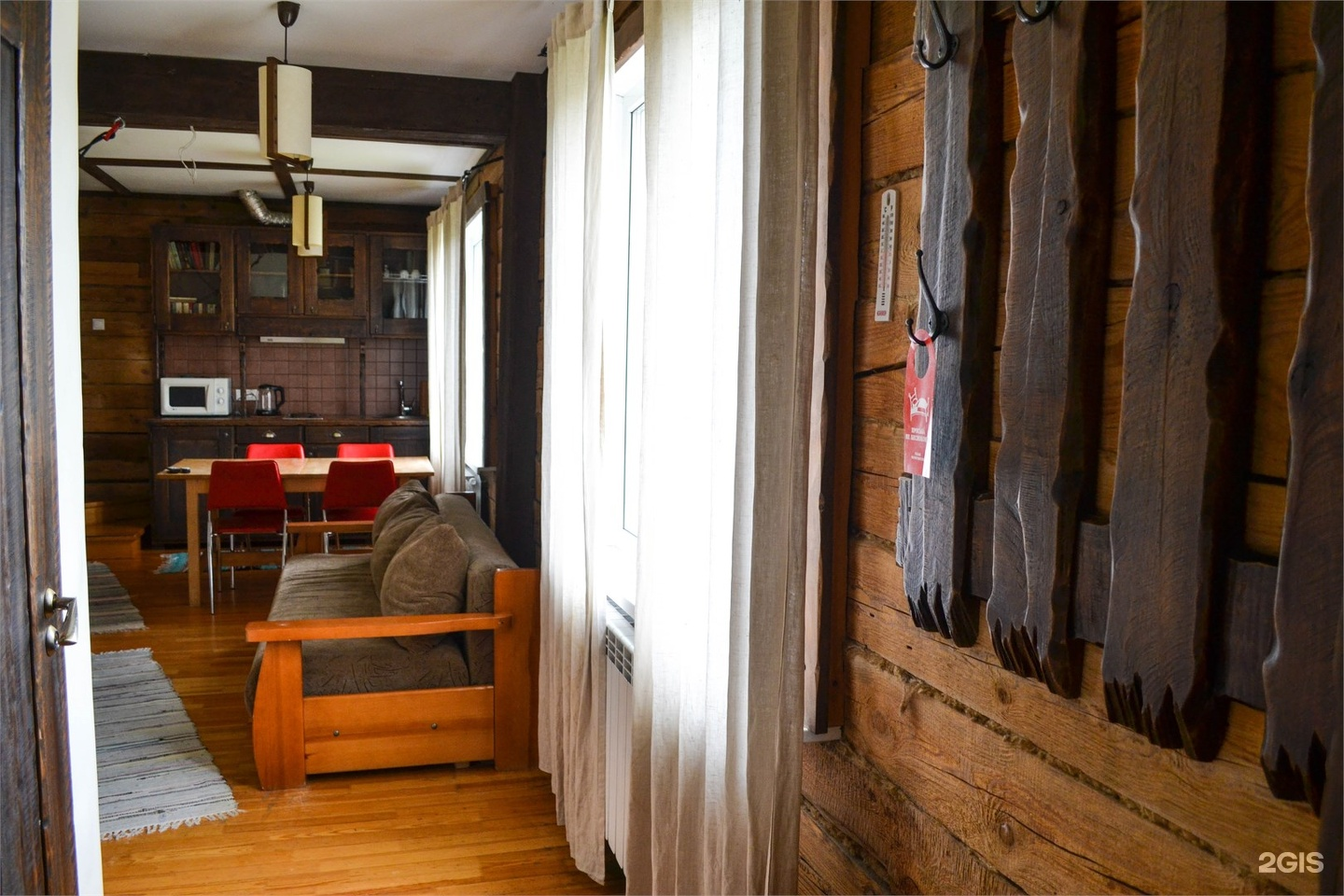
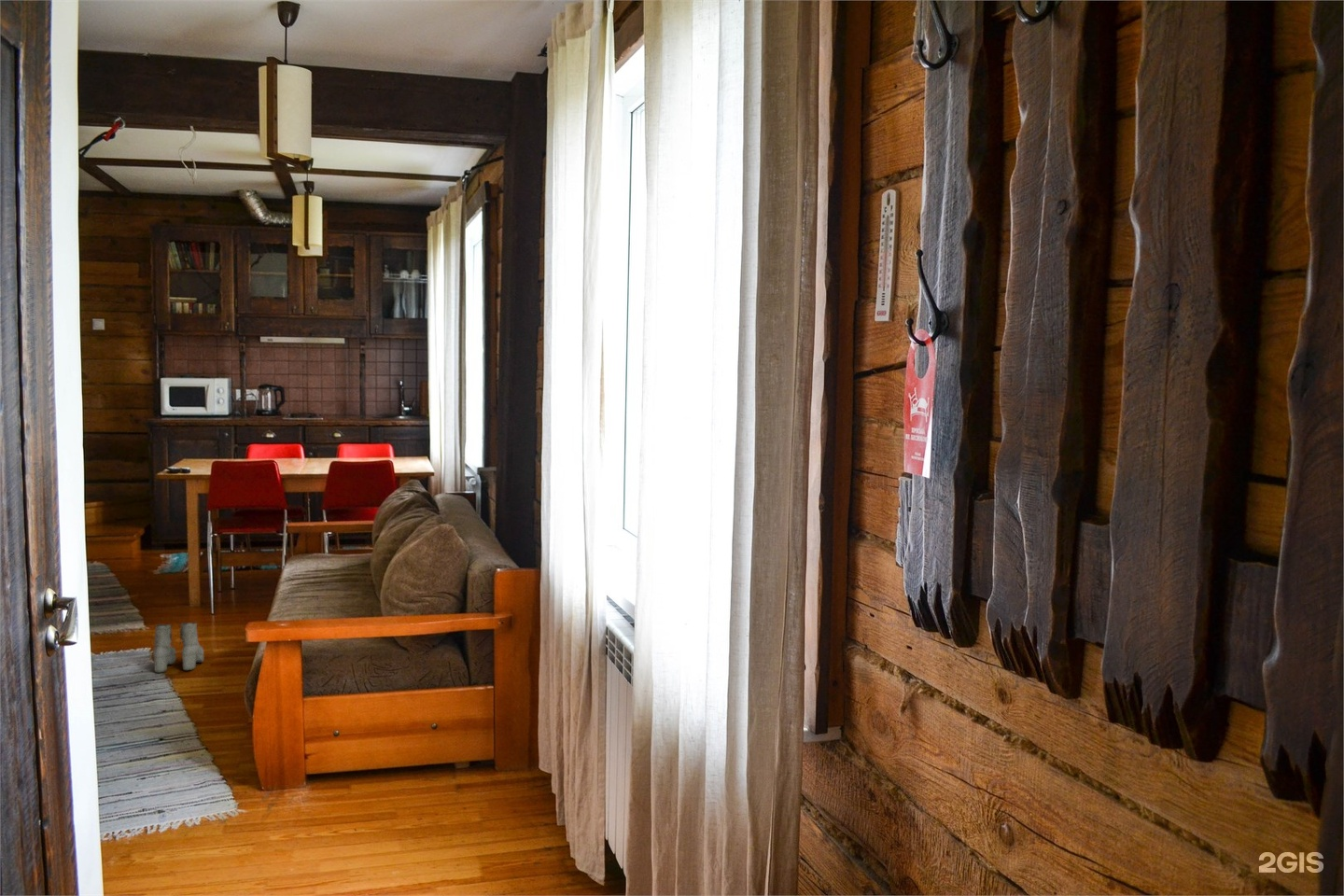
+ boots (179, 643)
